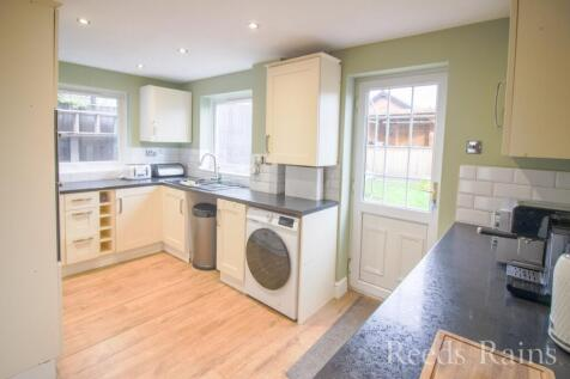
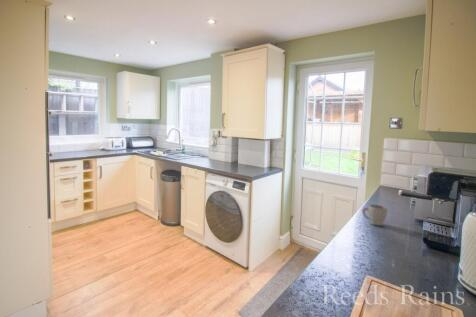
+ mug (374, 214)
